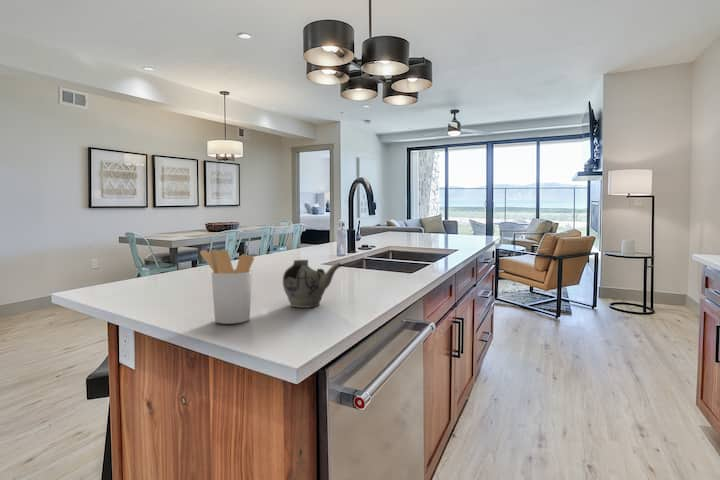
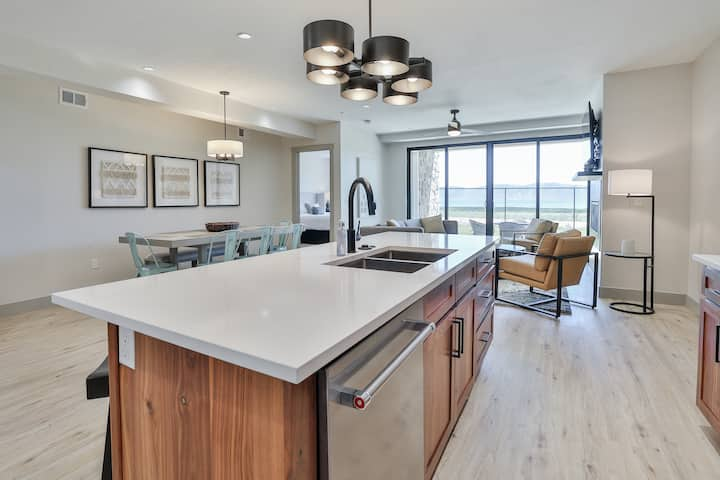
- teapot (313, 283)
- utensil holder (226, 282)
